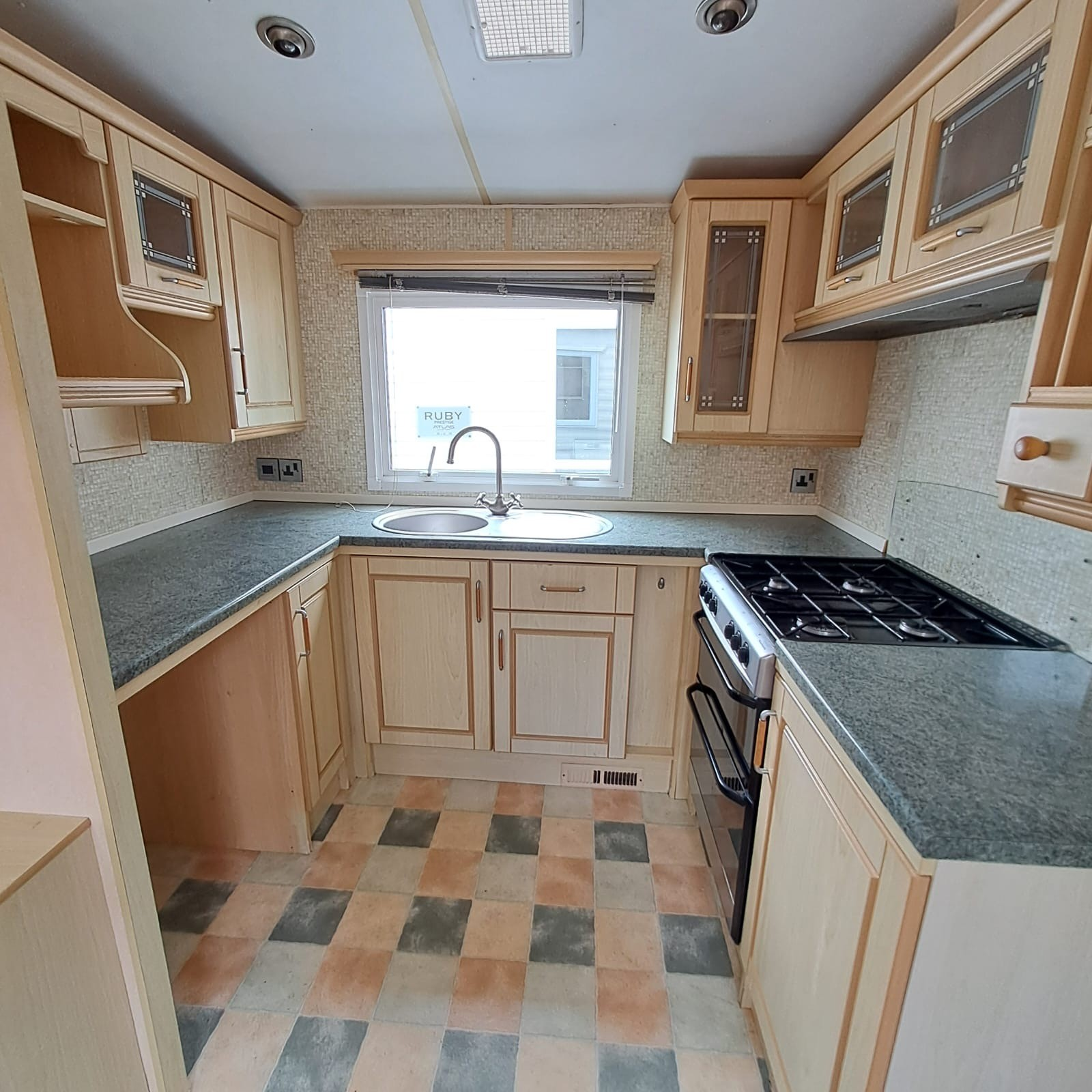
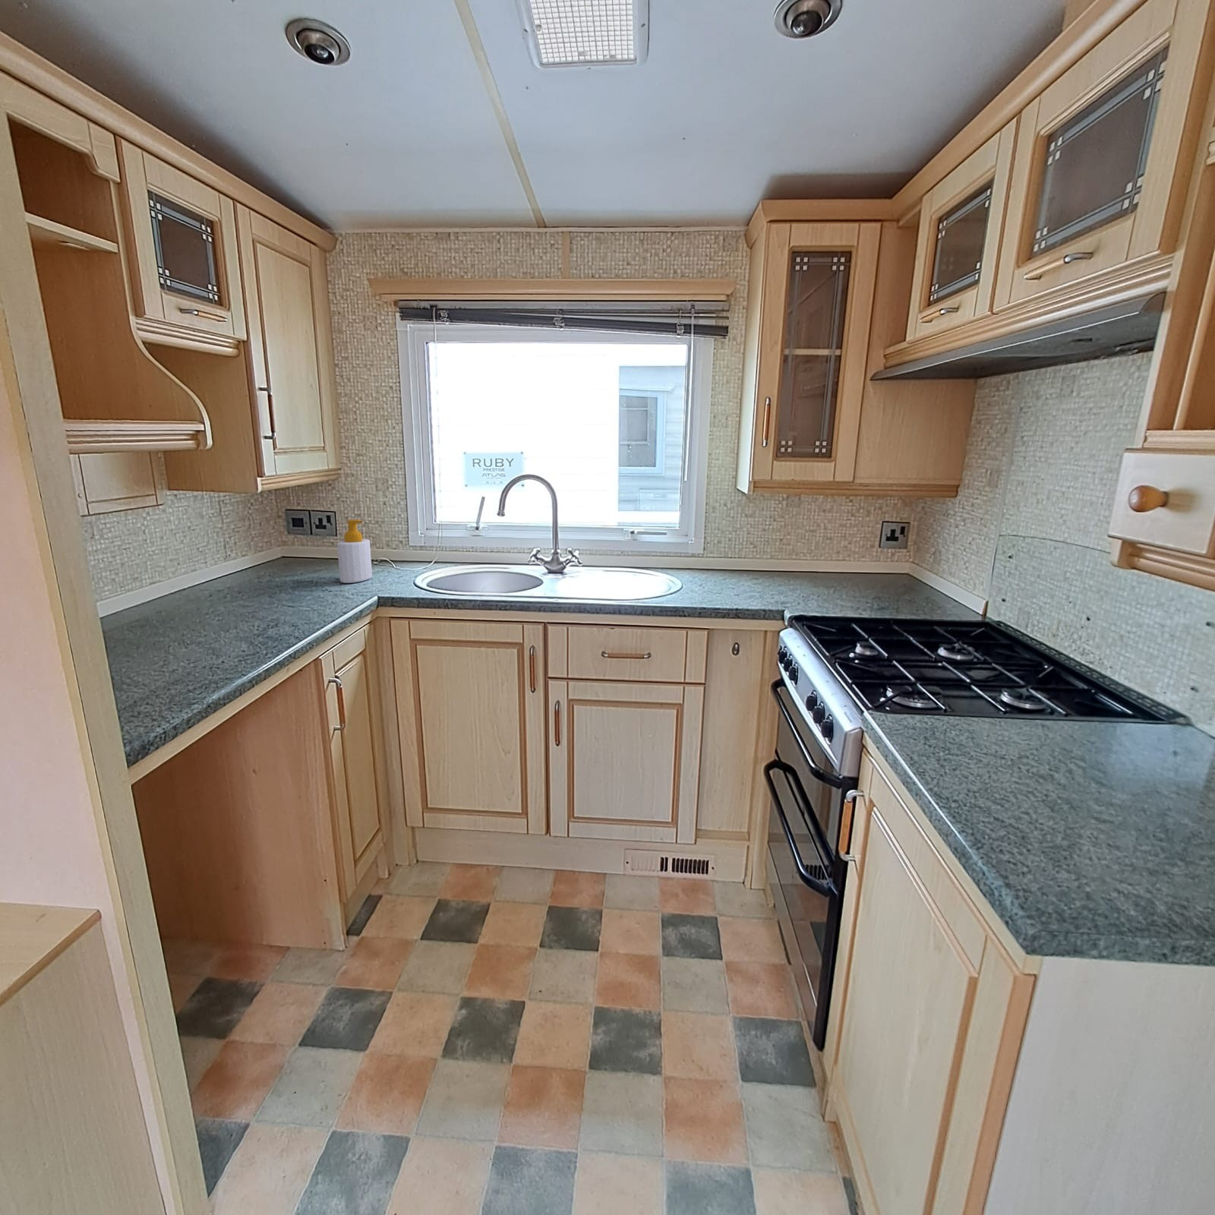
+ soap bottle (354, 550)
